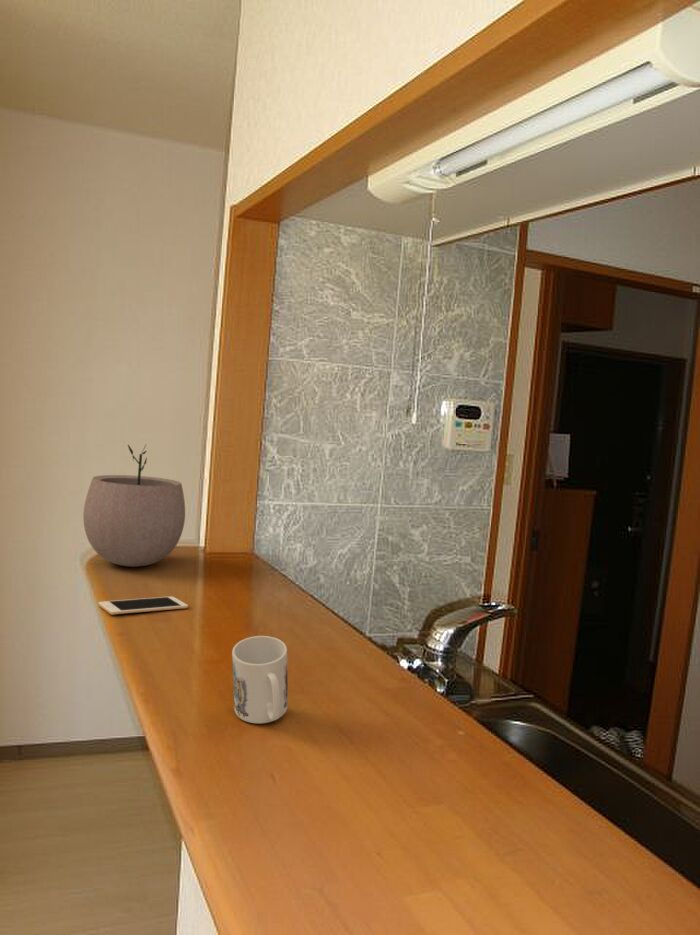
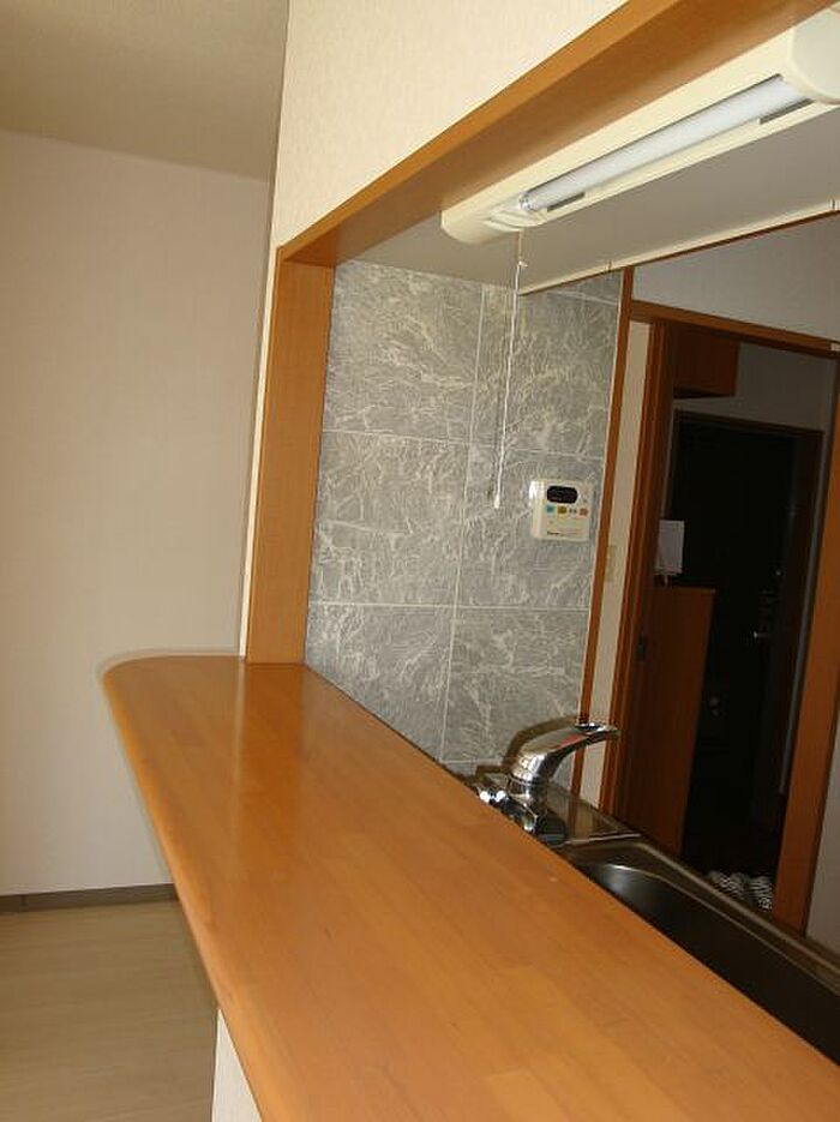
- cell phone (143, 605)
- plant pot (136, 503)
- mug (266, 681)
